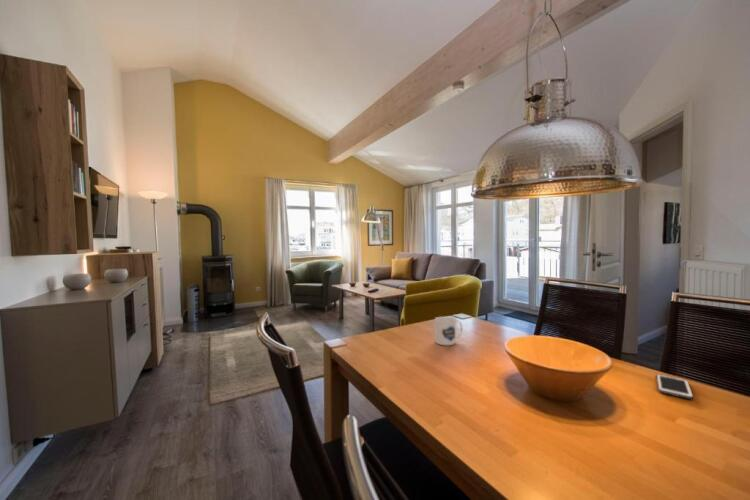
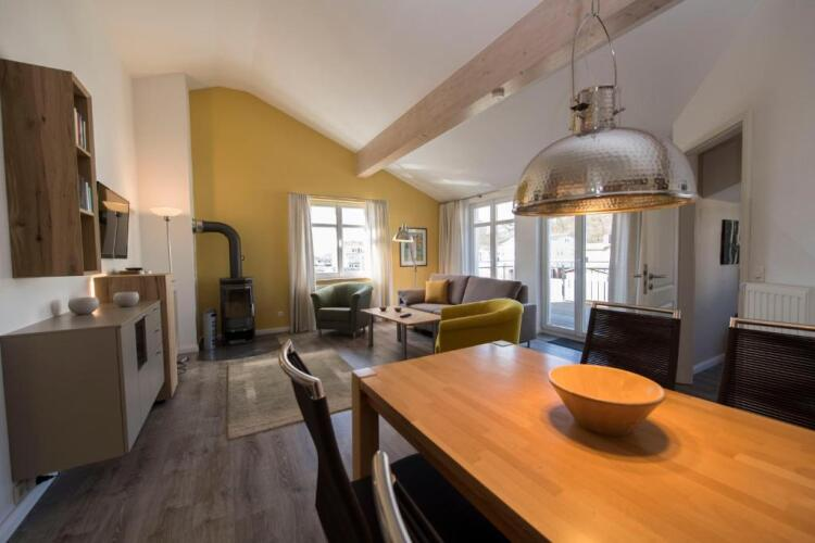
- cell phone (673, 385)
- mug (448, 330)
